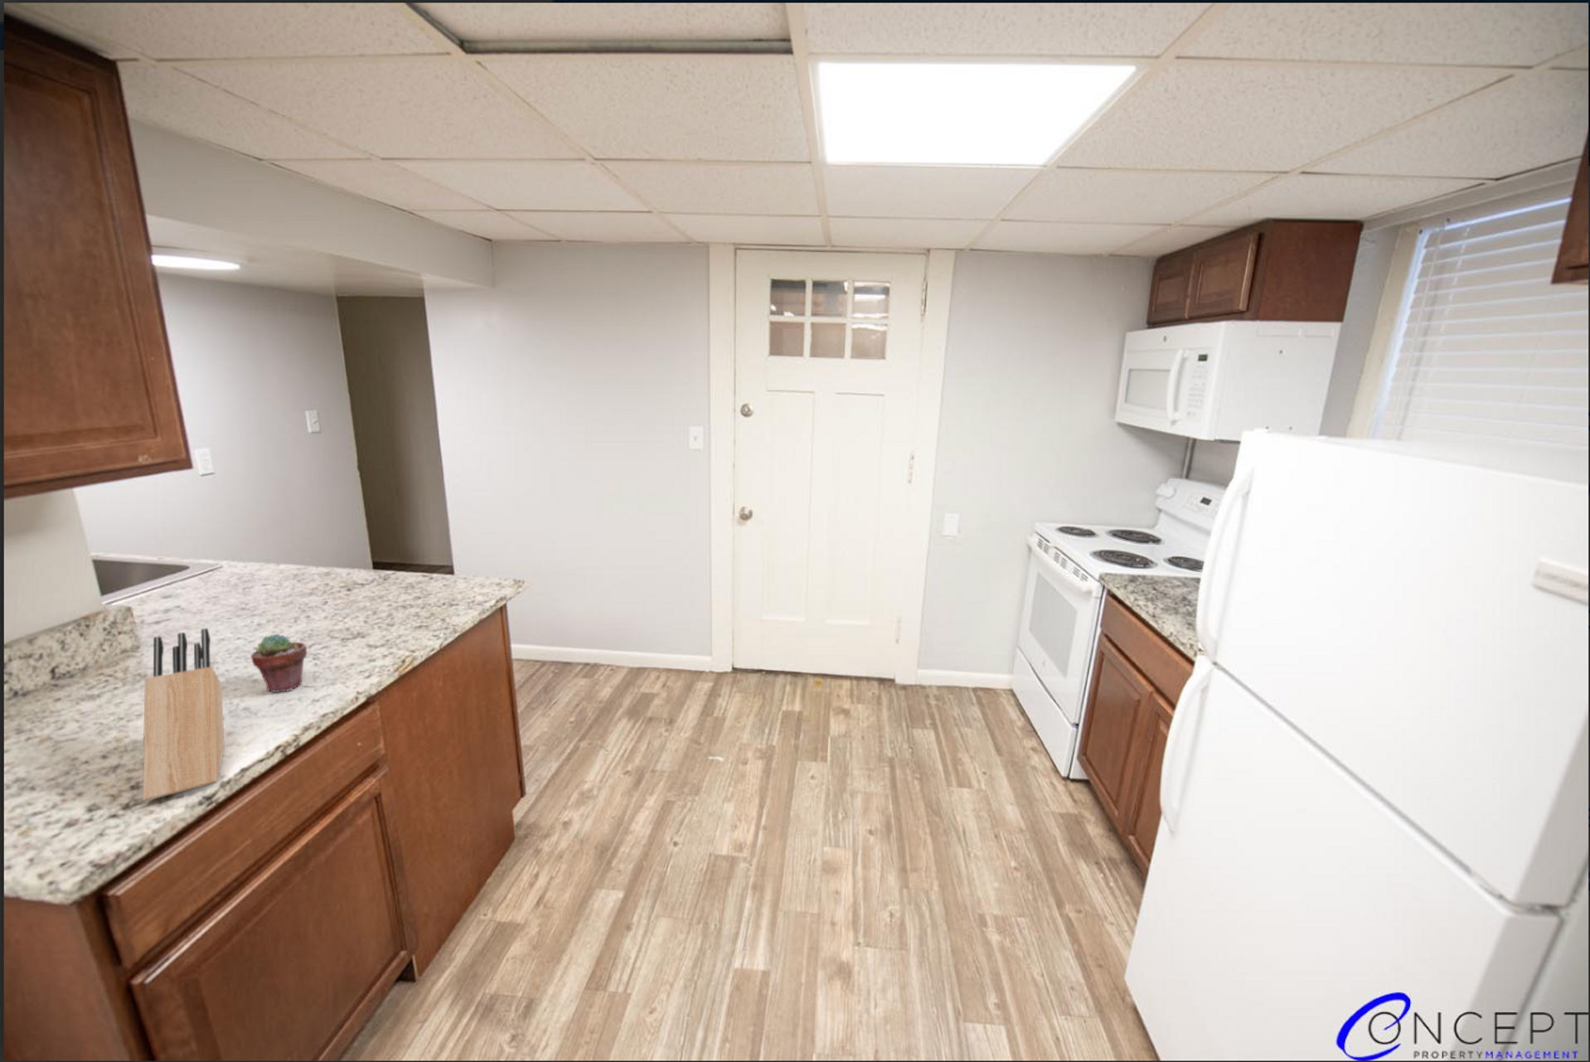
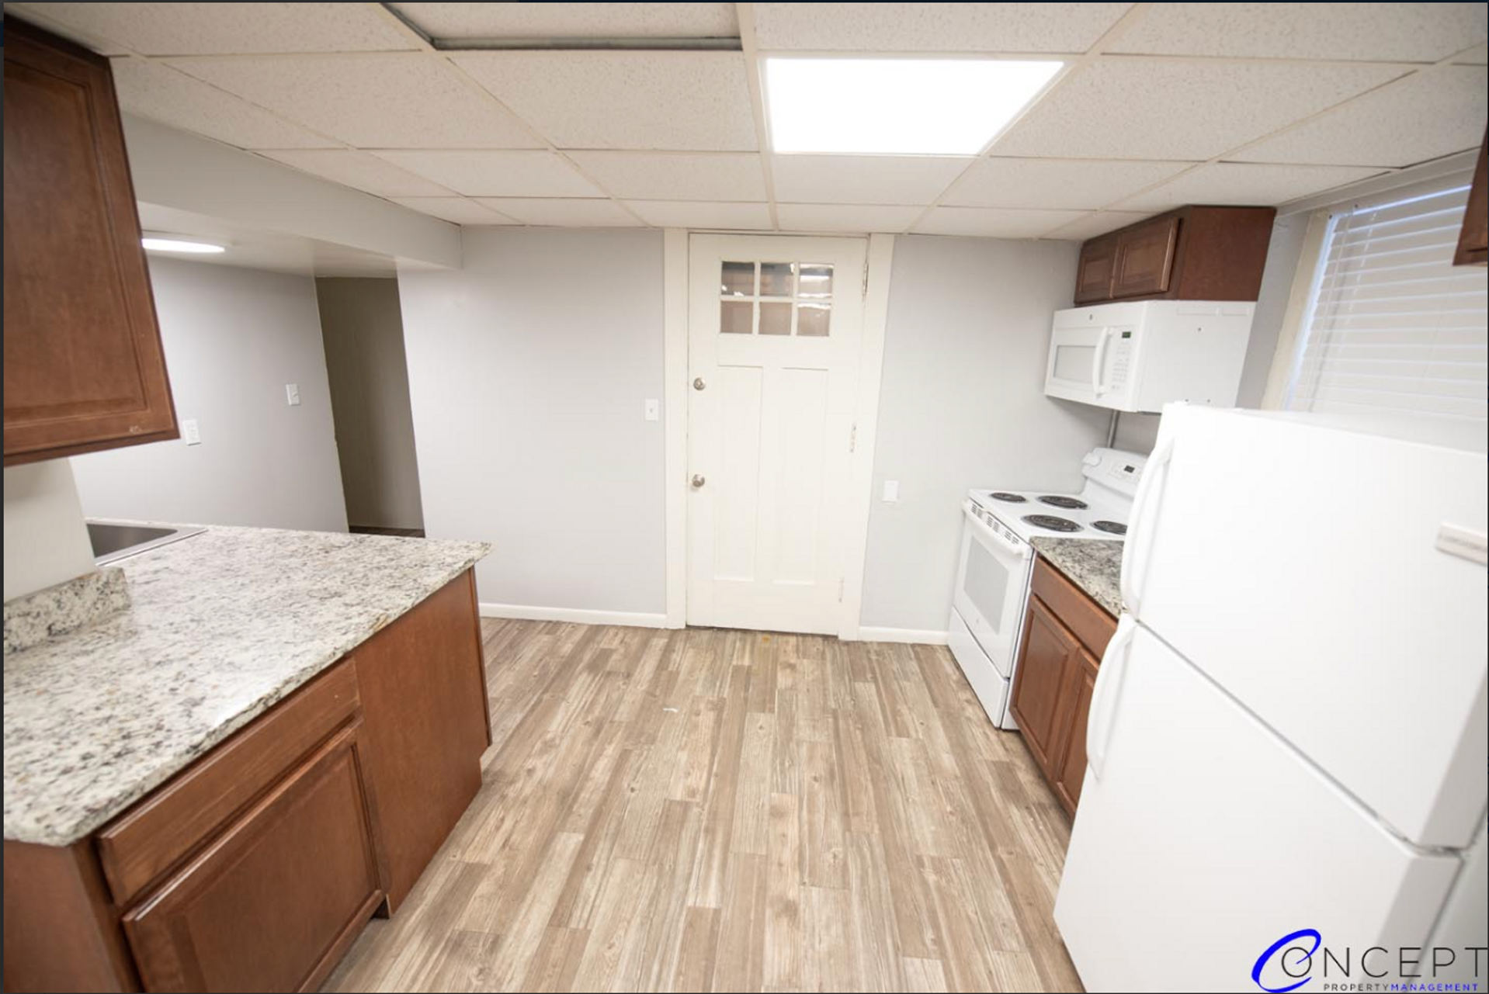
- knife block (181, 705)
- potted succulent (280, 660)
